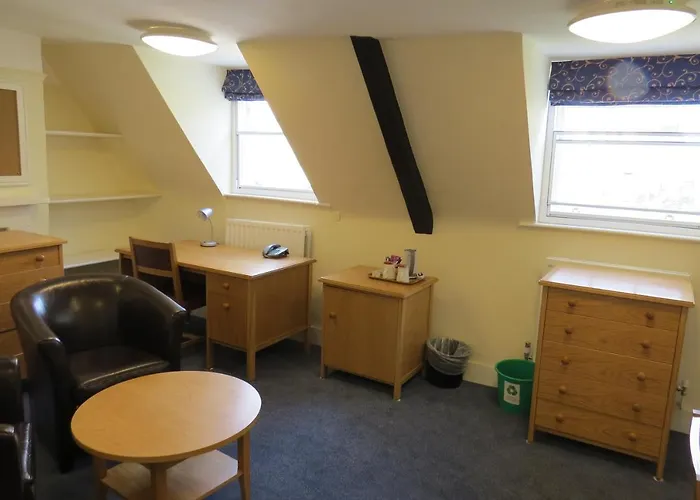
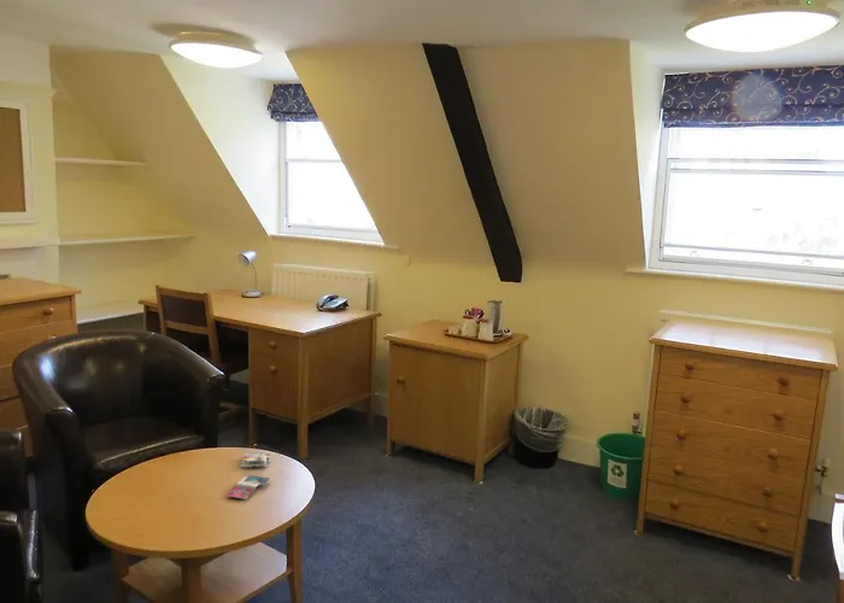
+ magazine (252, 475)
